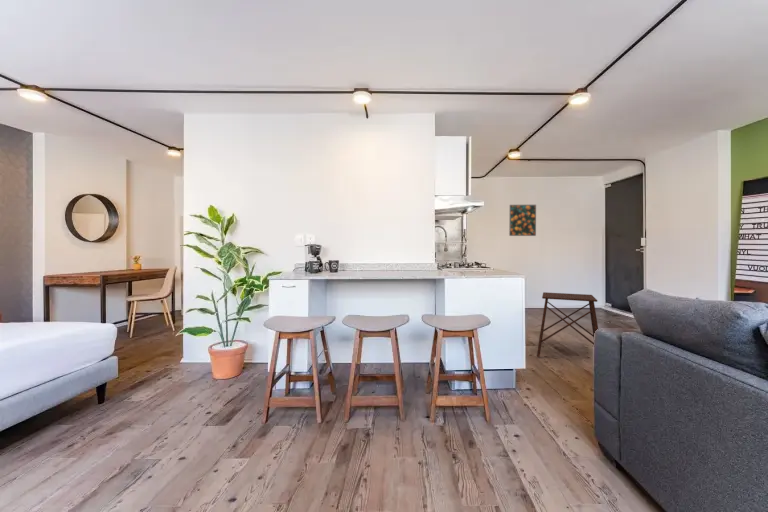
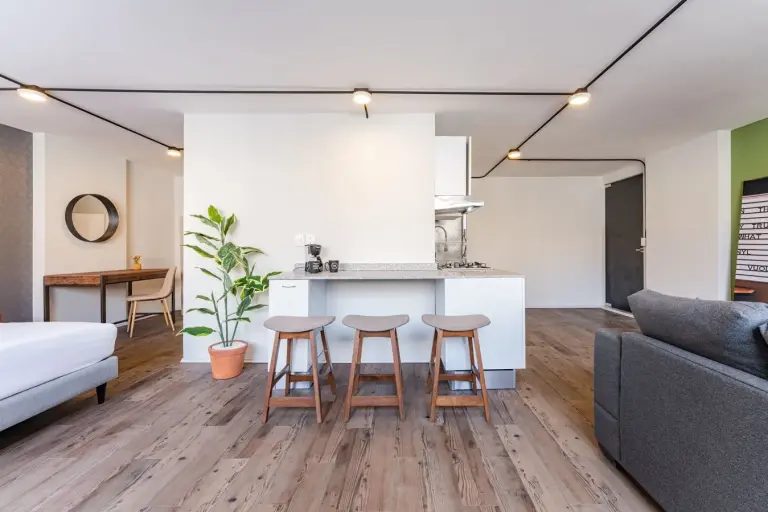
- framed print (522, 220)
- side table (568, 324)
